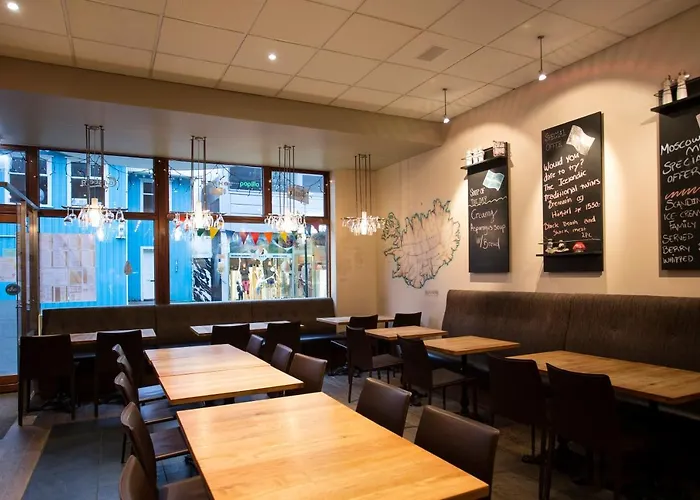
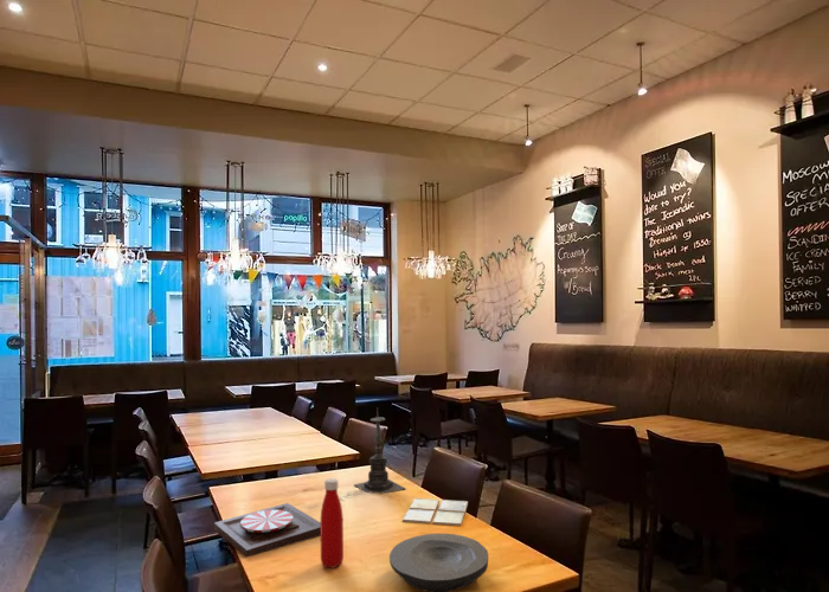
+ bottle (332, 521)
+ plate (438, 564)
+ plate (269, 525)
+ candle holder (379, 446)
+ drink coaster (435, 510)
